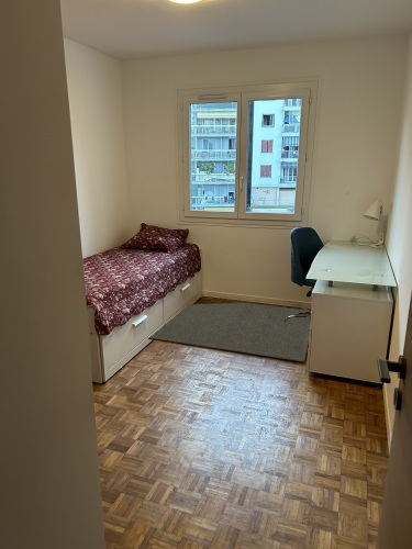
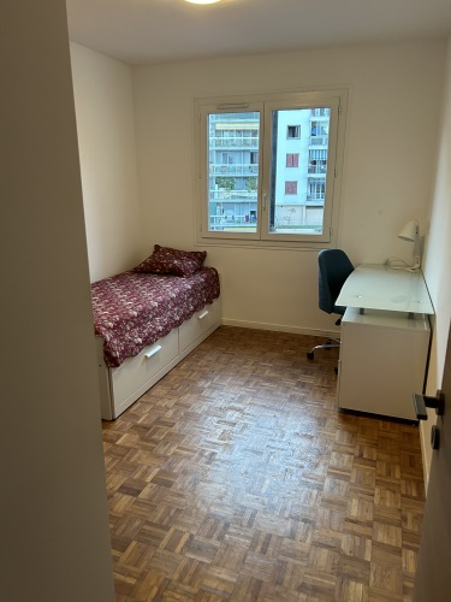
- rug (218, 320)
